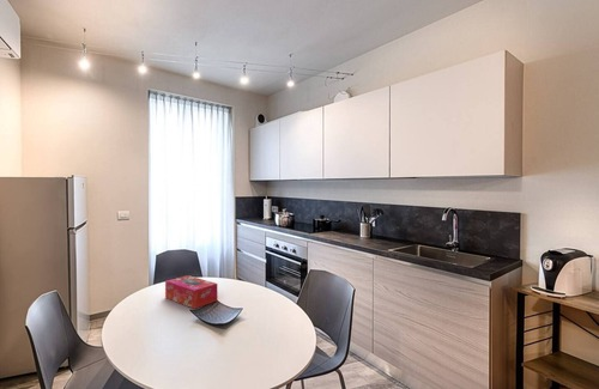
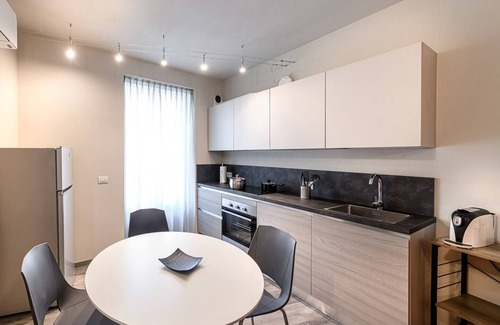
- tissue box (190, 290)
